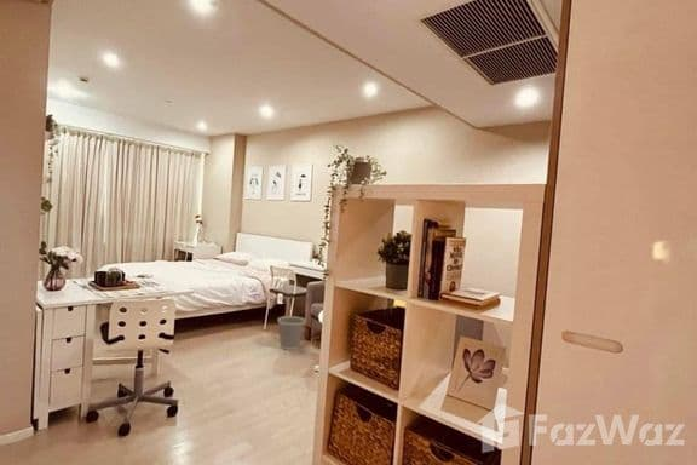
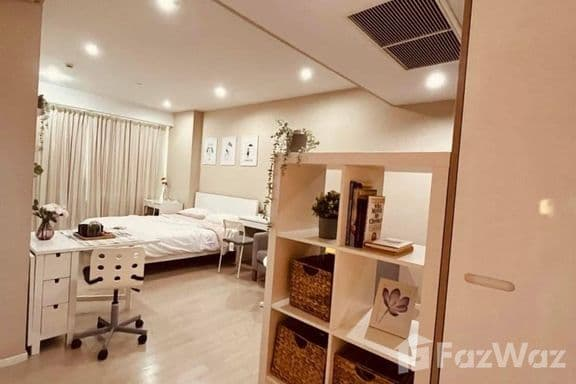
- wastebasket (290, 333)
